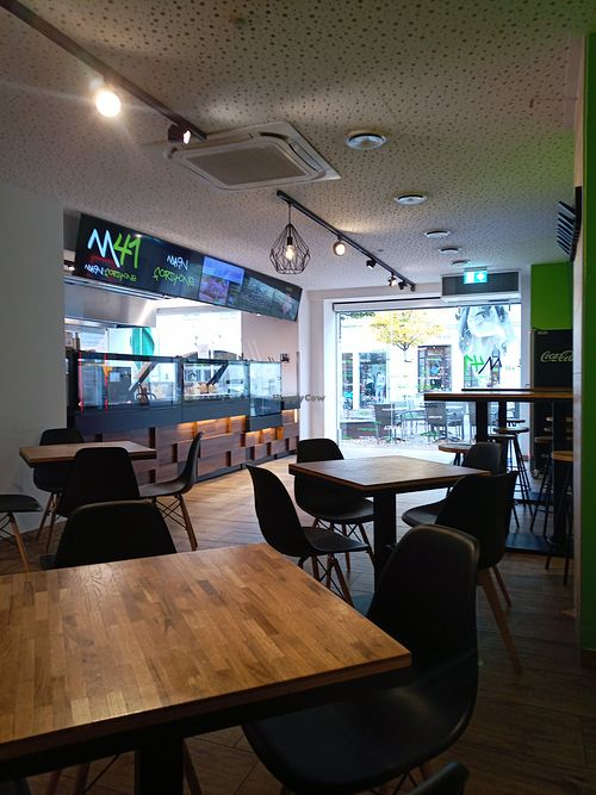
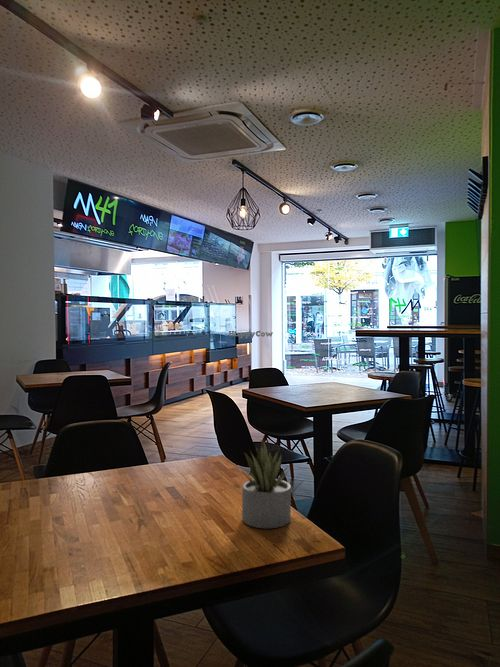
+ succulent plant (266, 480)
